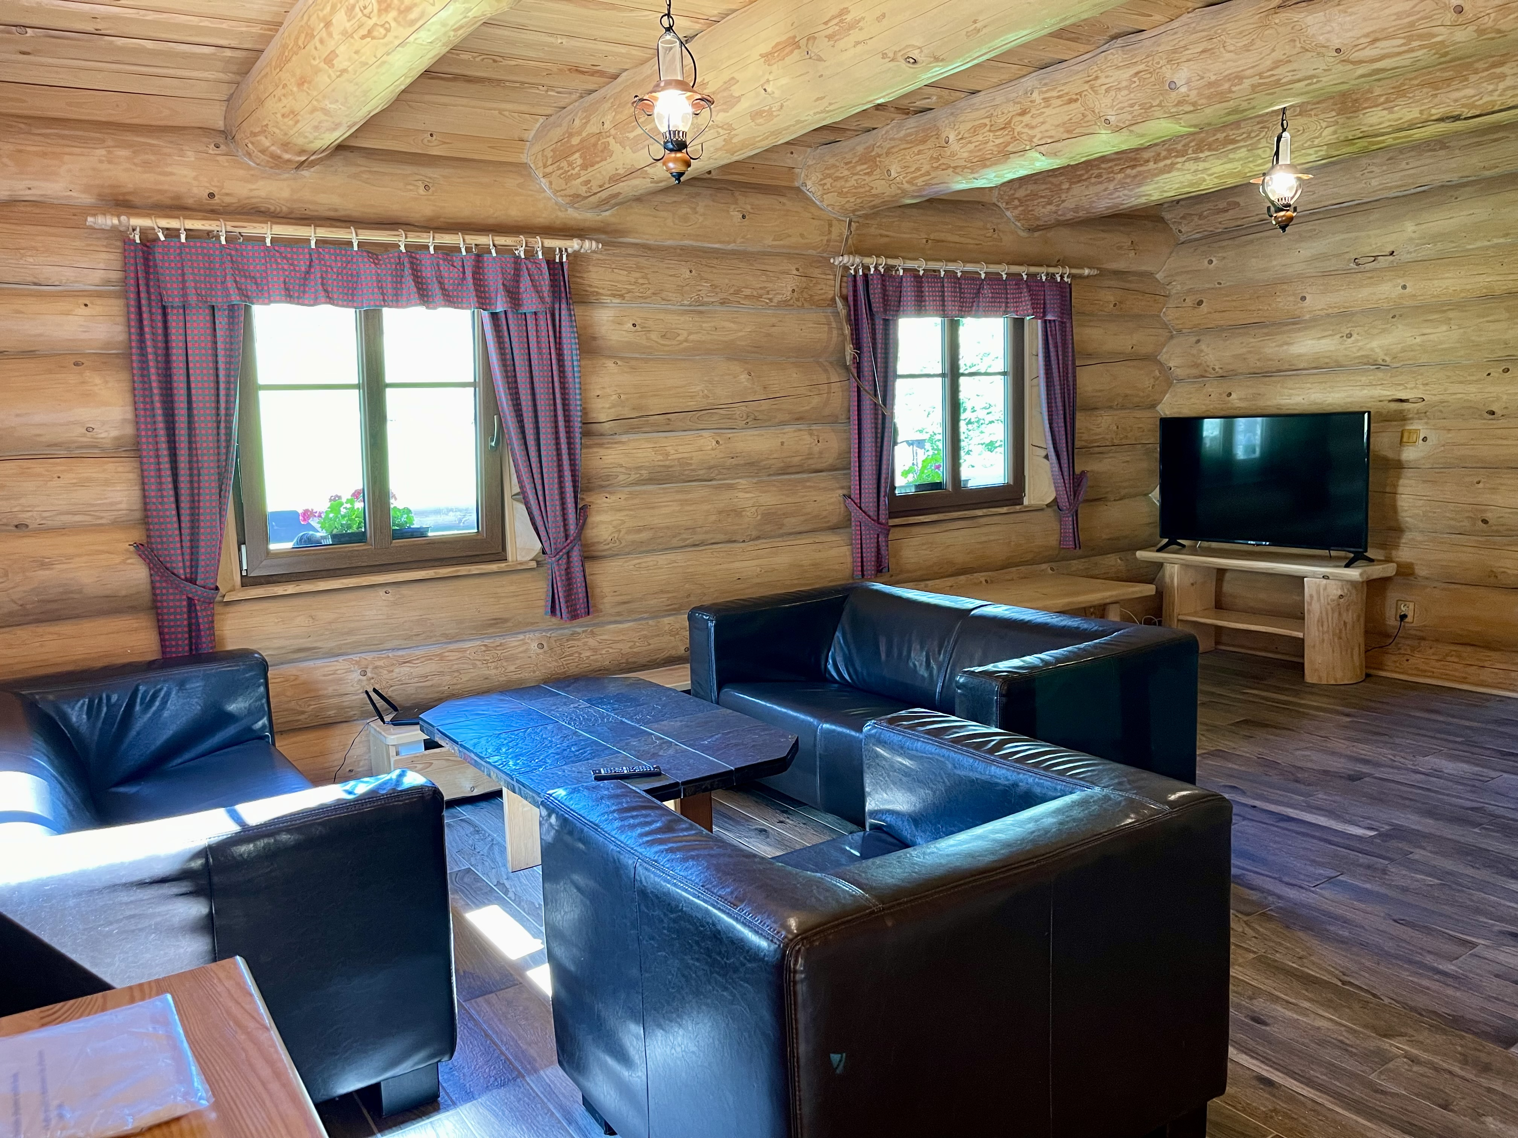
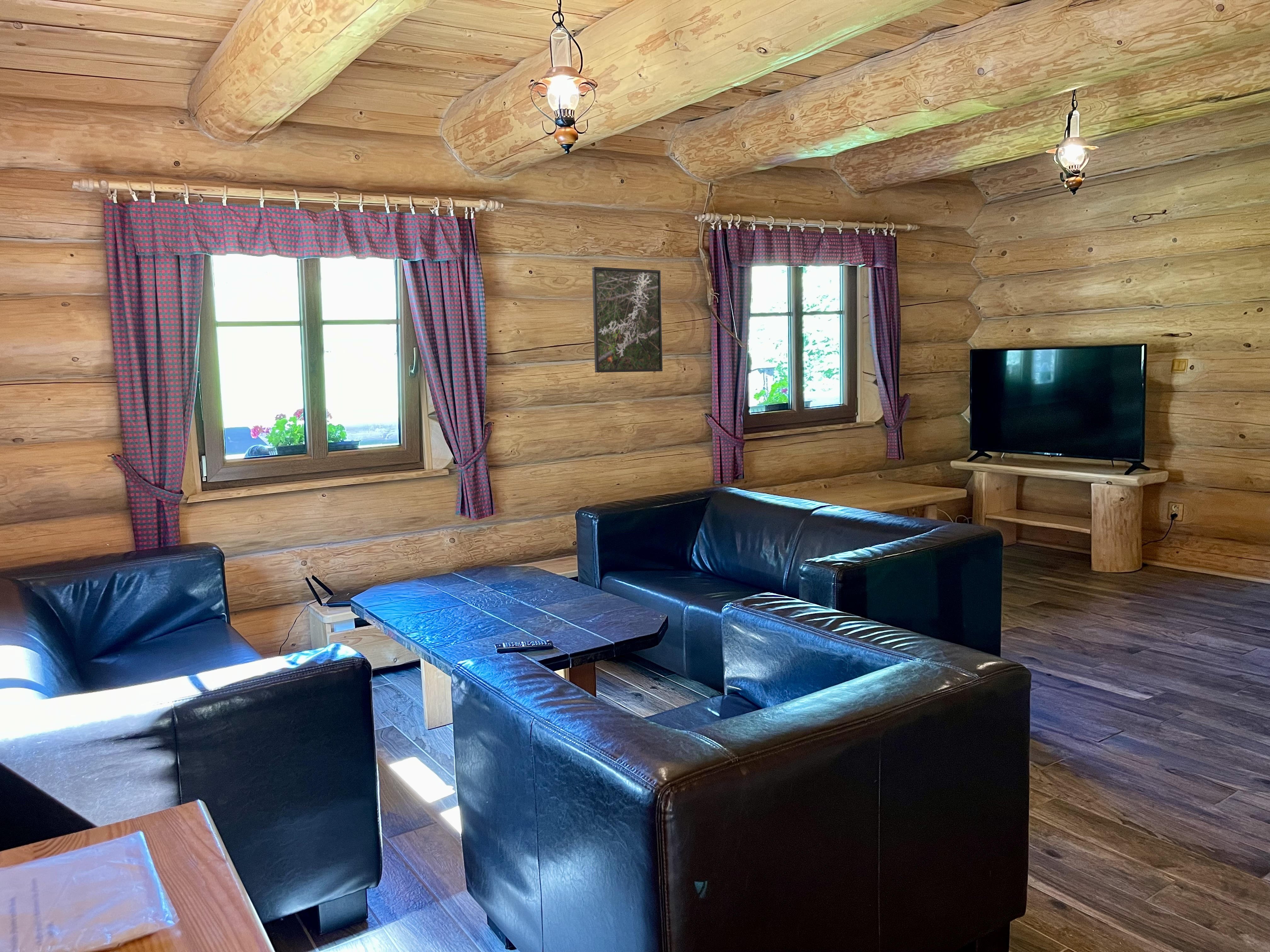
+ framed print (628, 320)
